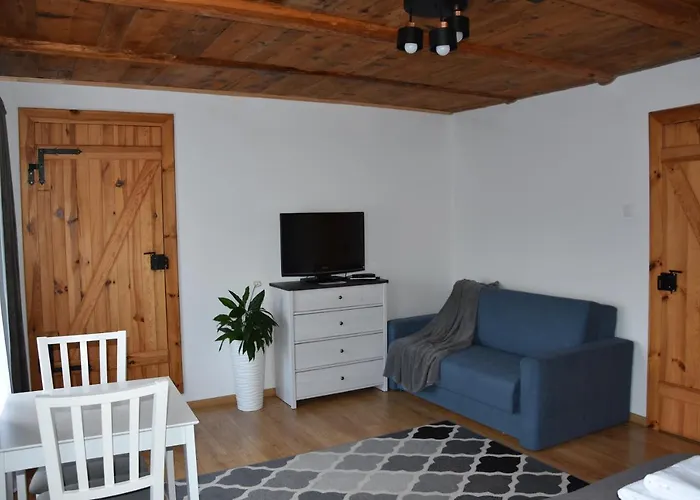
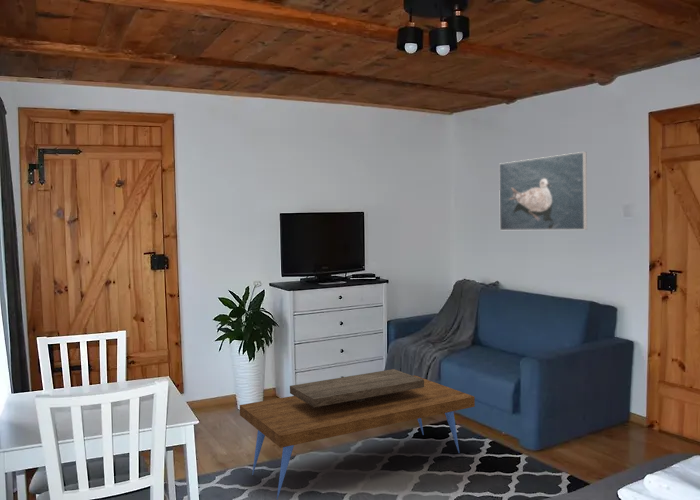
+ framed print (539, 194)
+ coffee table (358, 423)
